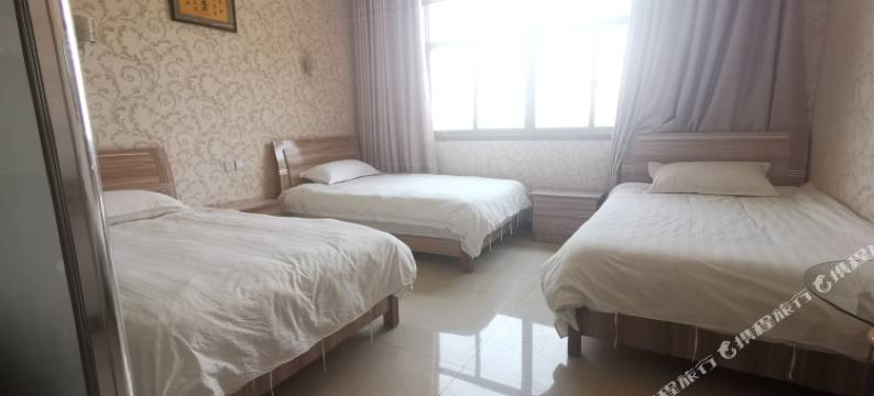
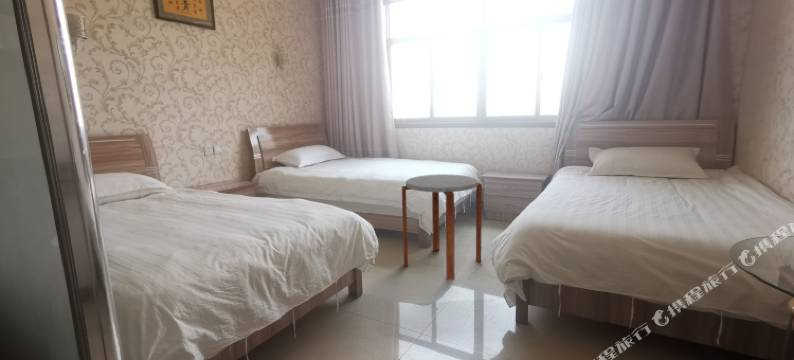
+ side table (438, 222)
